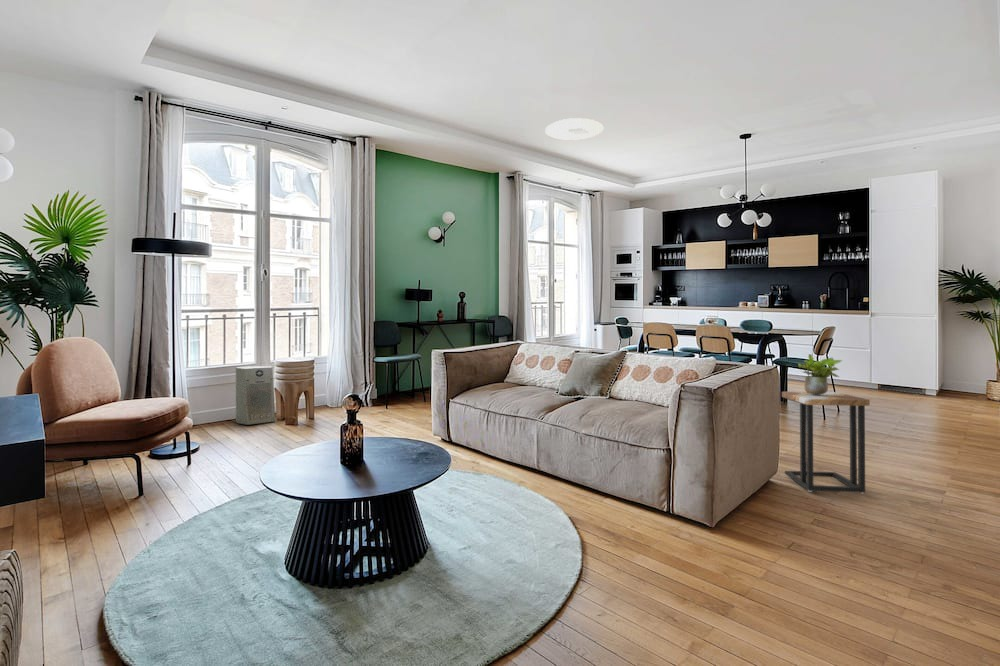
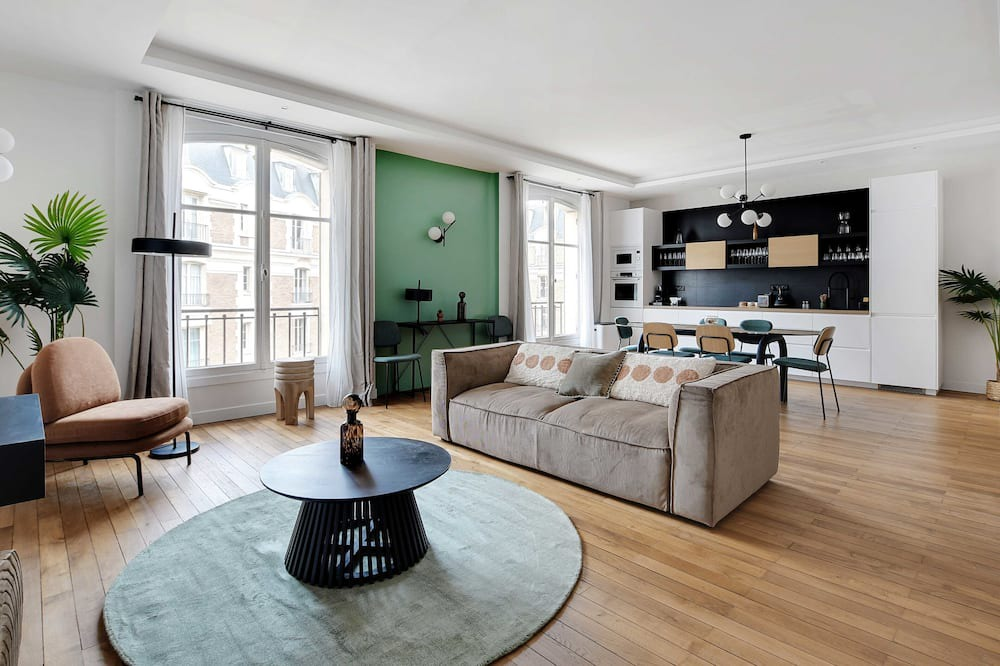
- side table (812, 439)
- fan (253, 394)
- ceiling light (574, 127)
- potted plant (819, 374)
